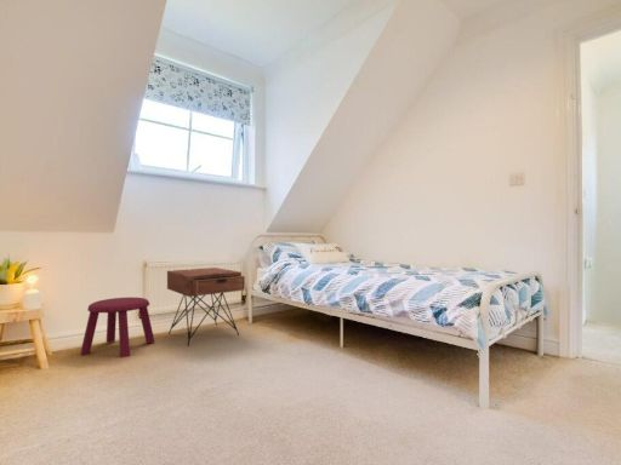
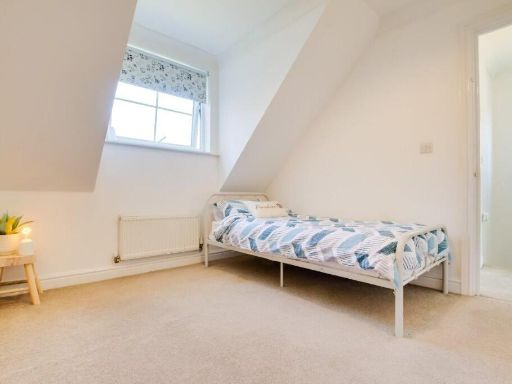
- nightstand (205, 304)
- stool (119, 325)
